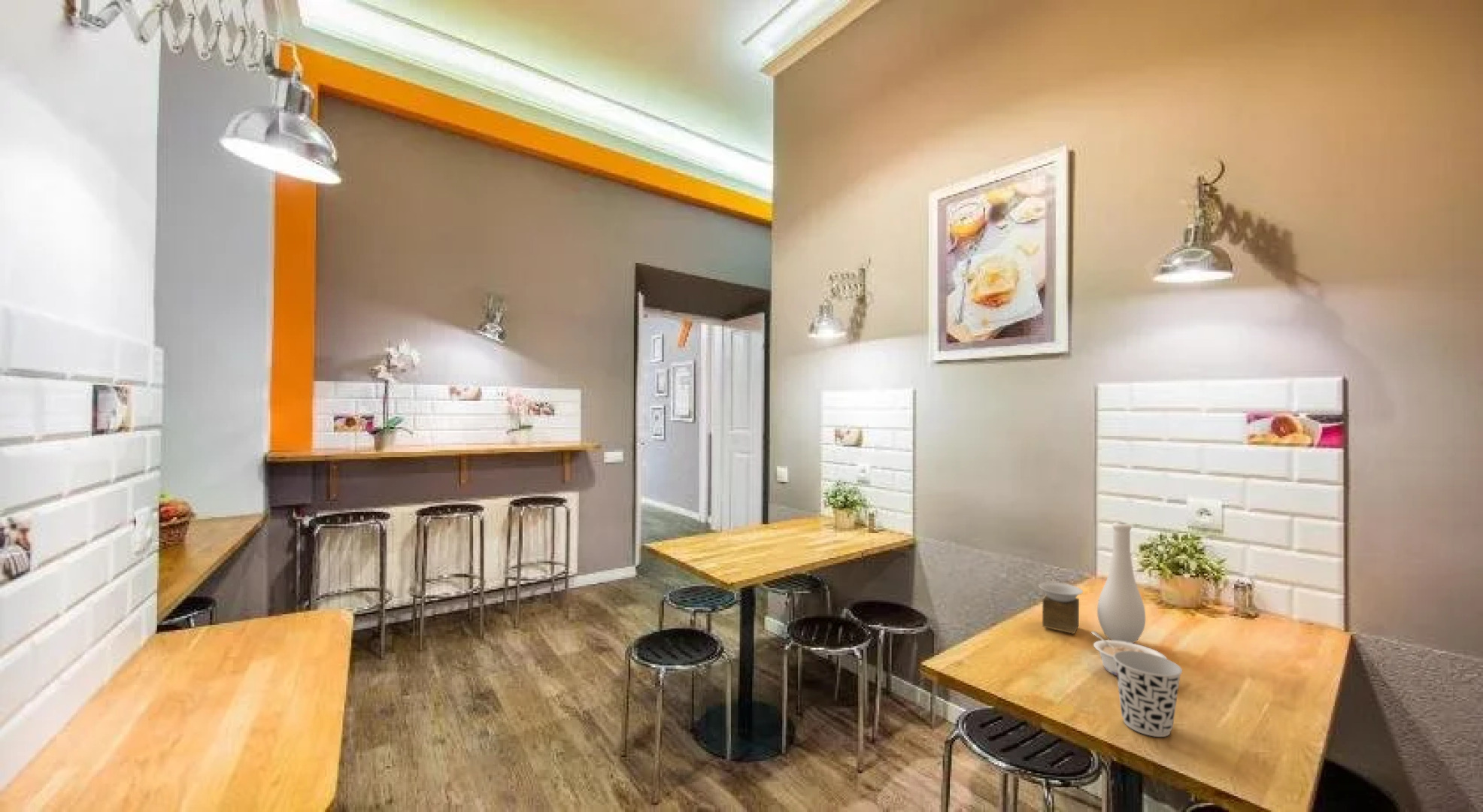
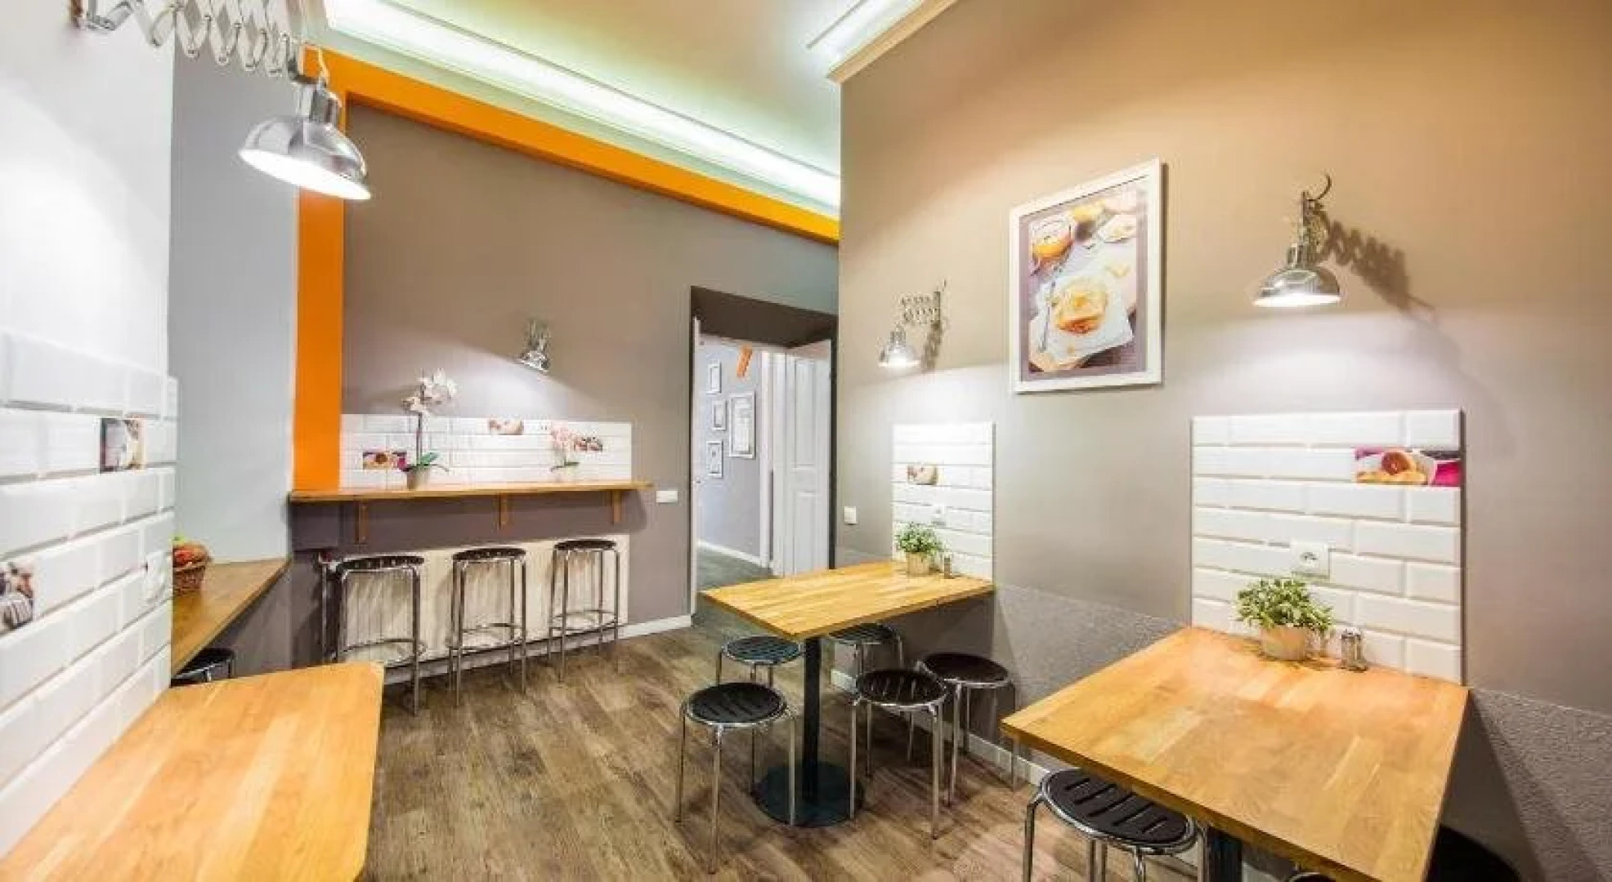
- vase (1081, 589)
- cup (1146, 694)
- legume (1126, 650)
